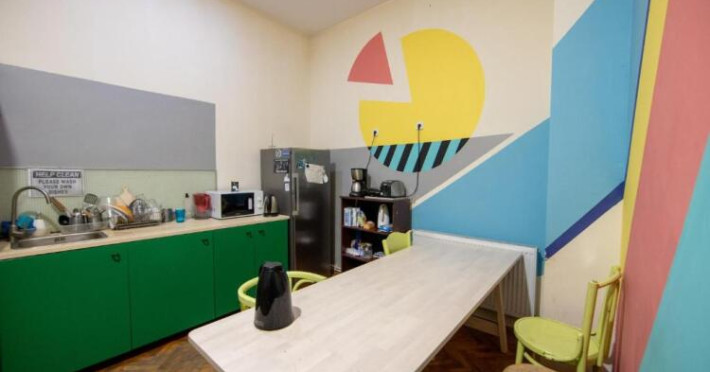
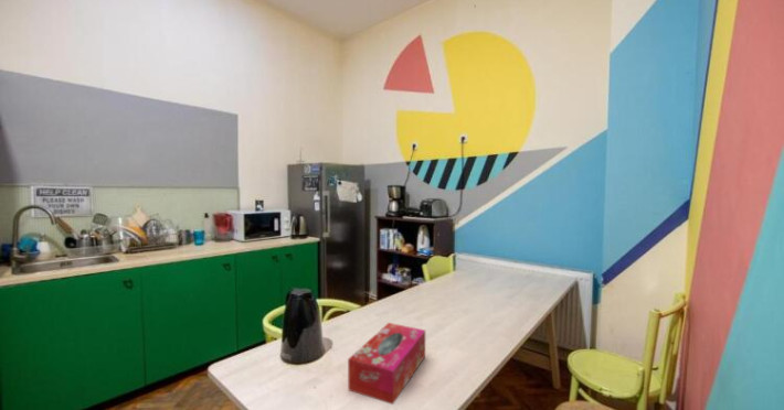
+ tissue box (390, 357)
